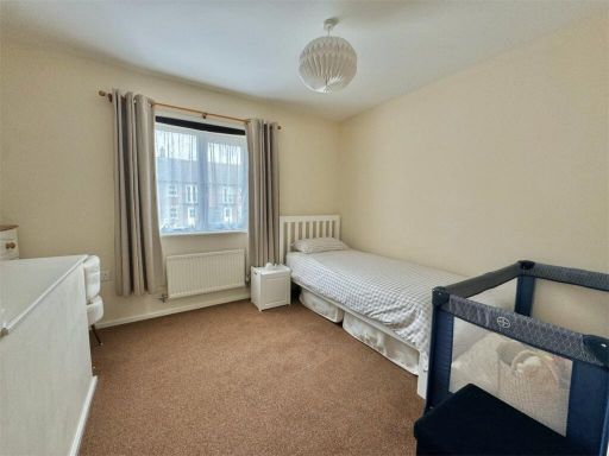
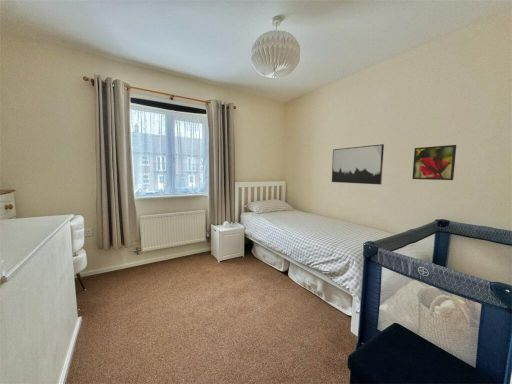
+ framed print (432, 163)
+ wall art (354, 165)
